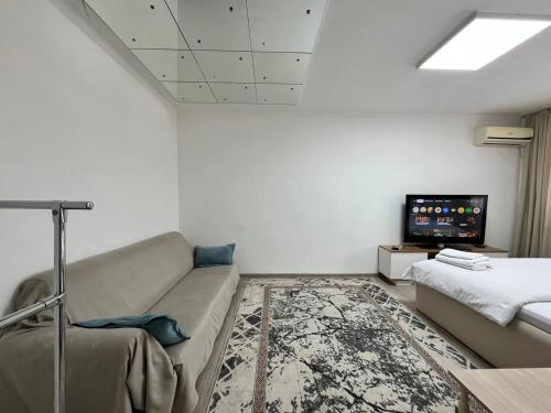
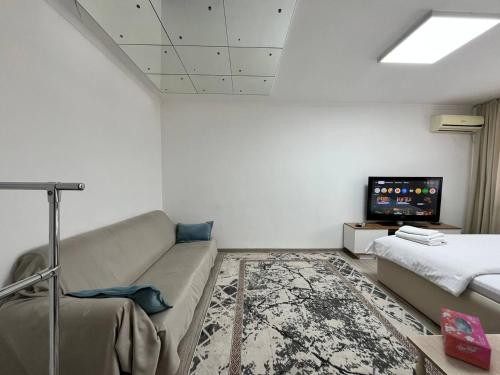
+ tissue box (462, 334)
